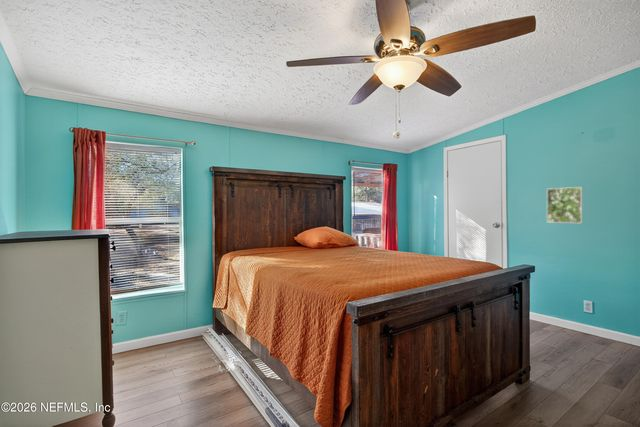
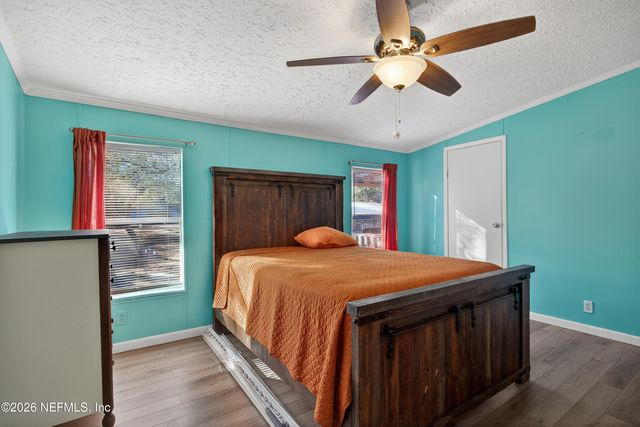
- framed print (564, 205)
